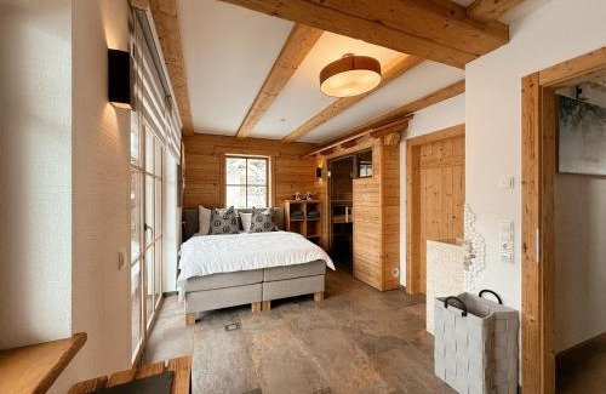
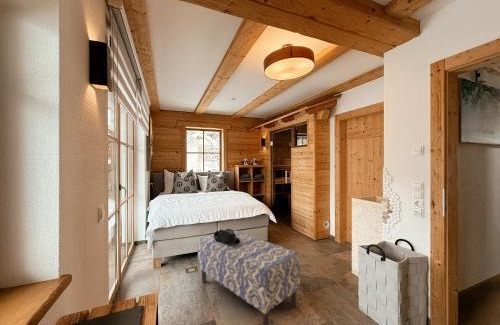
+ bench (244, 268)
+ hat (226, 234)
